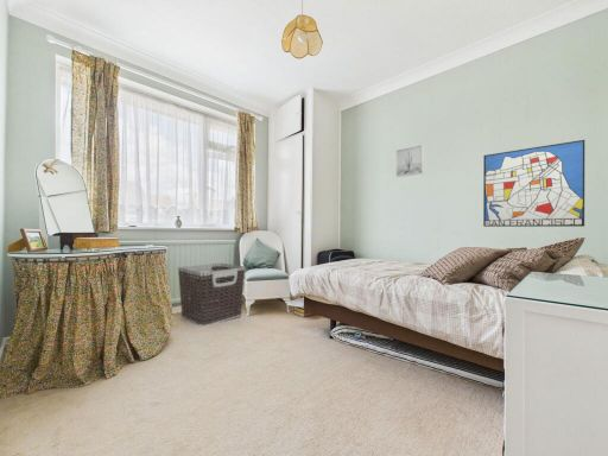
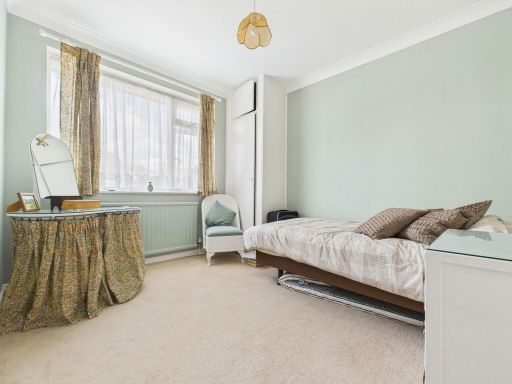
- wall art (408, 162)
- clothes hamper (211, 291)
- wall art (528, 186)
